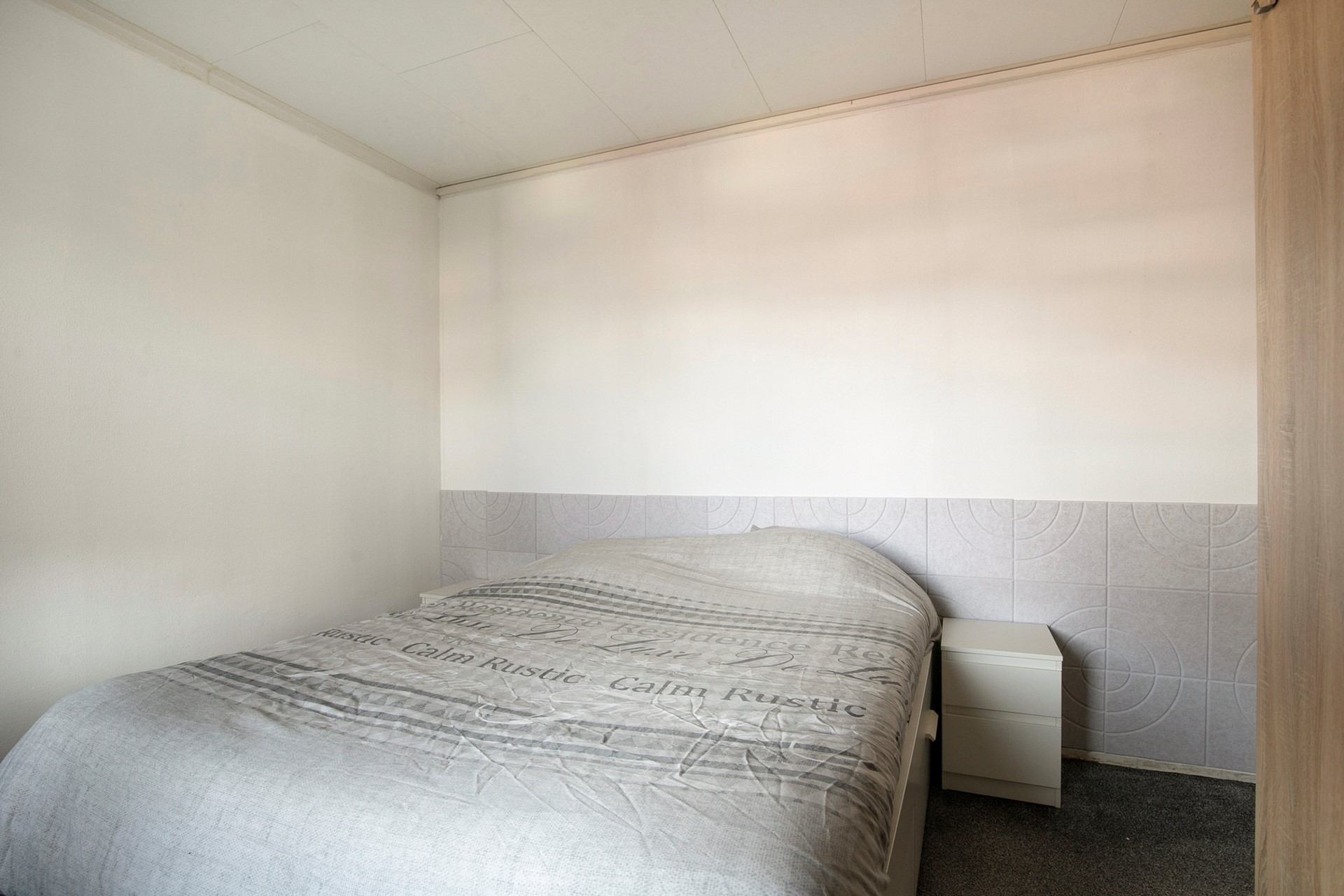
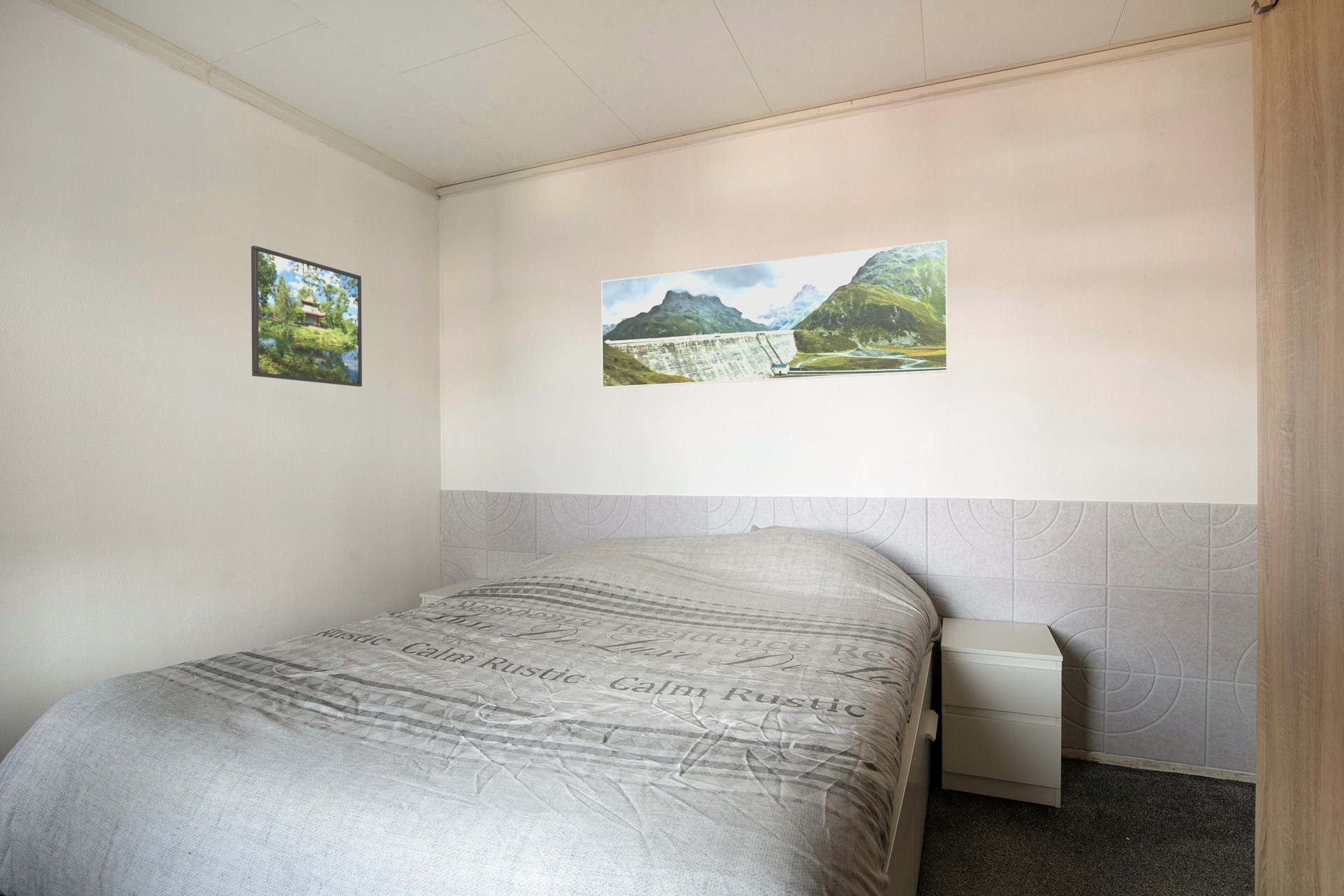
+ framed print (757, 322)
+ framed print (311, 321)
